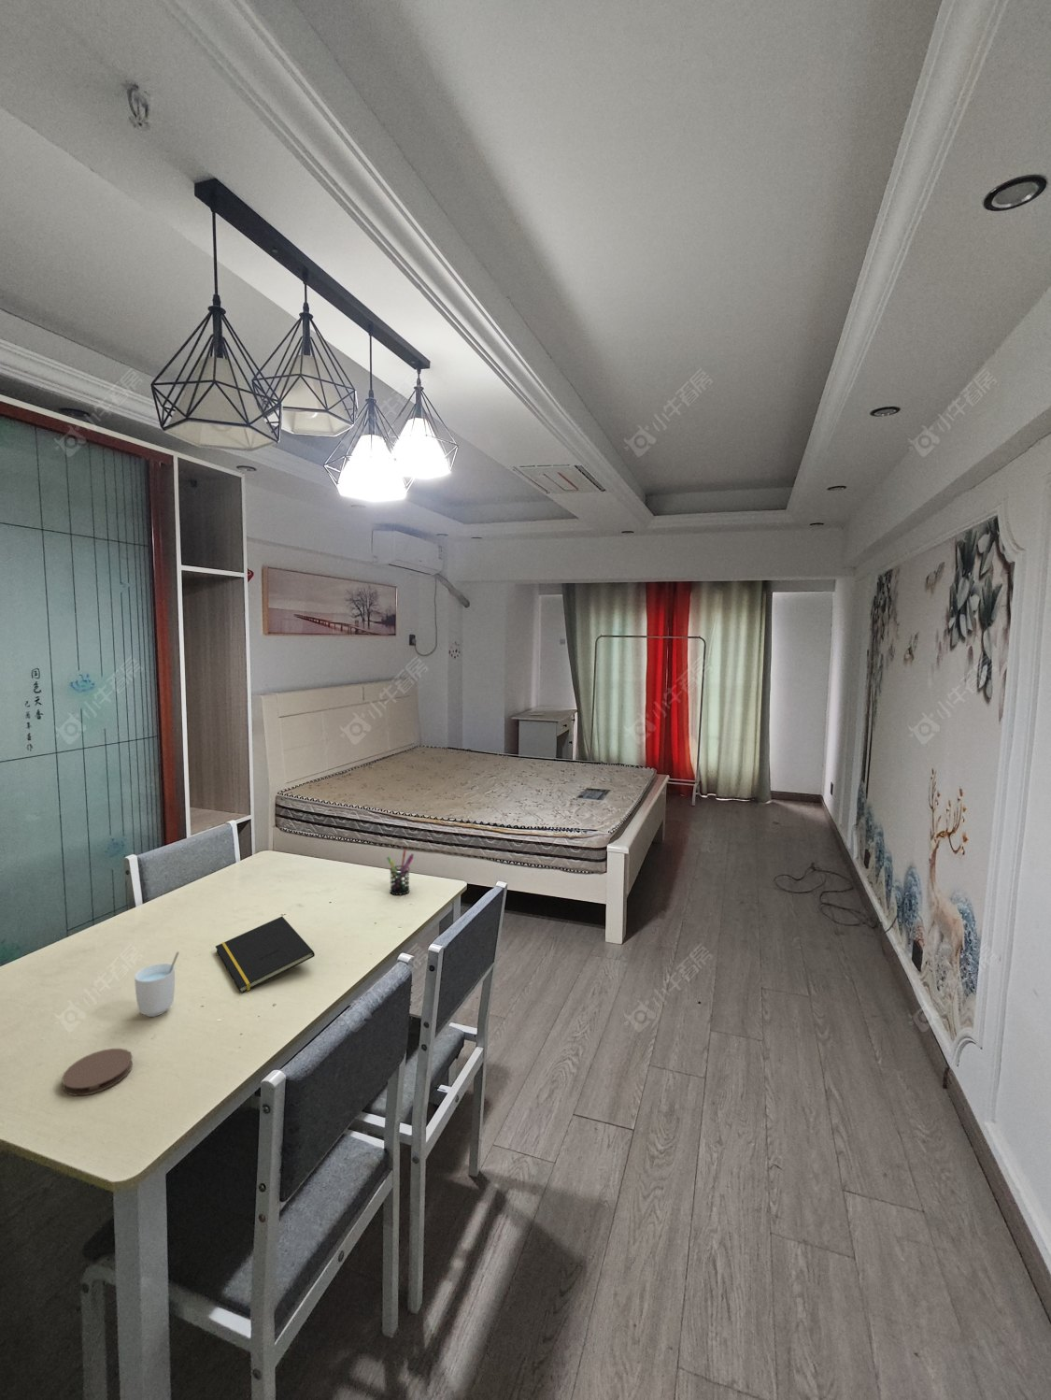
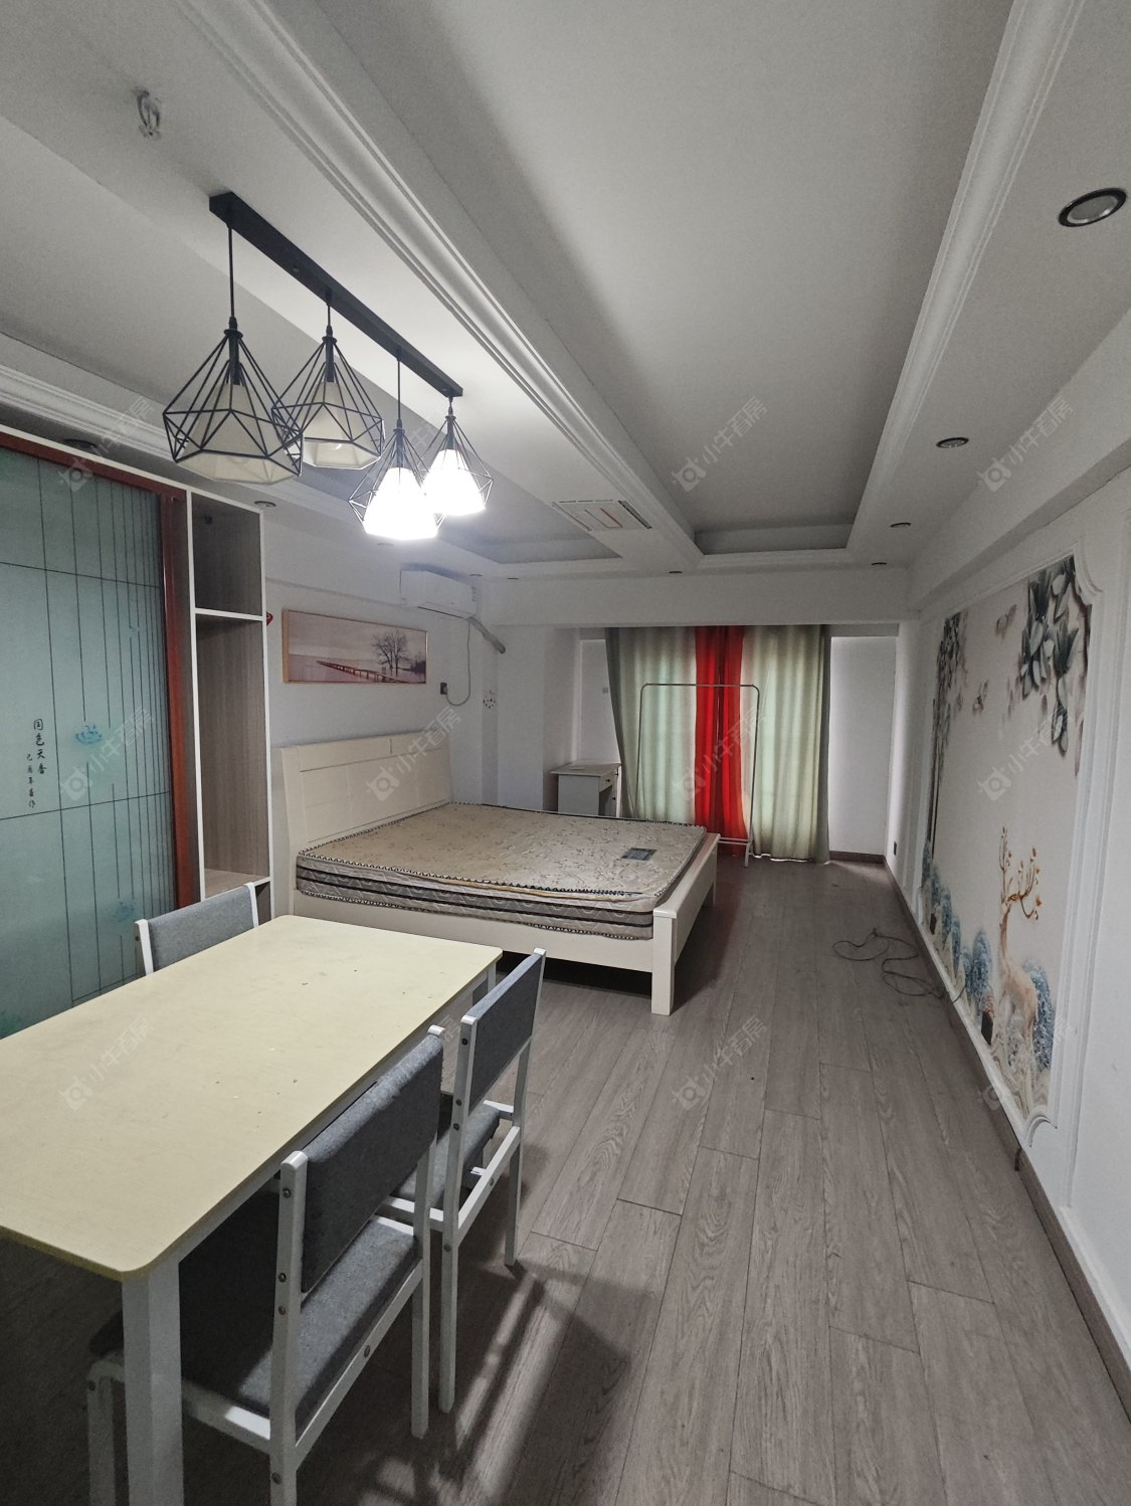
- notepad (264, 951)
- cup (158, 983)
- pen holder (397, 870)
- coaster (98, 1070)
